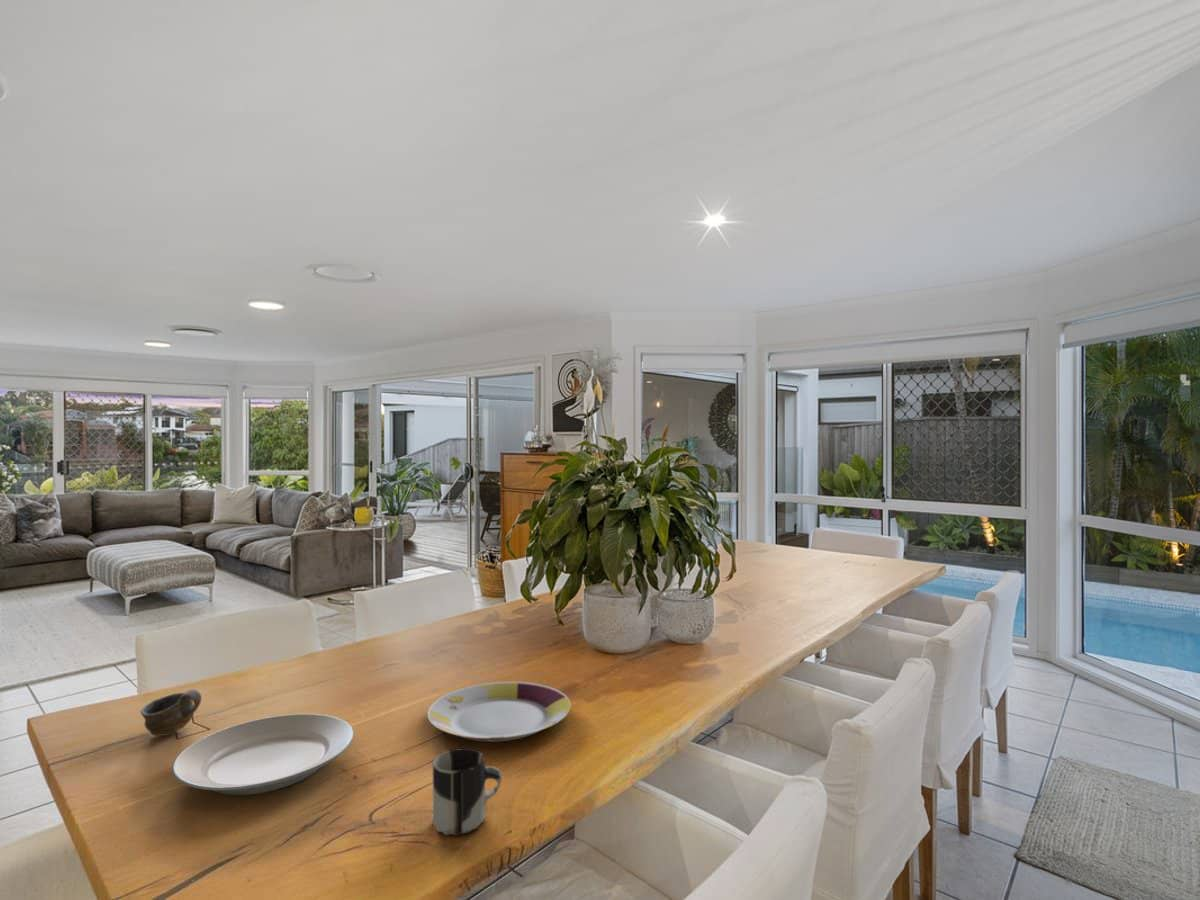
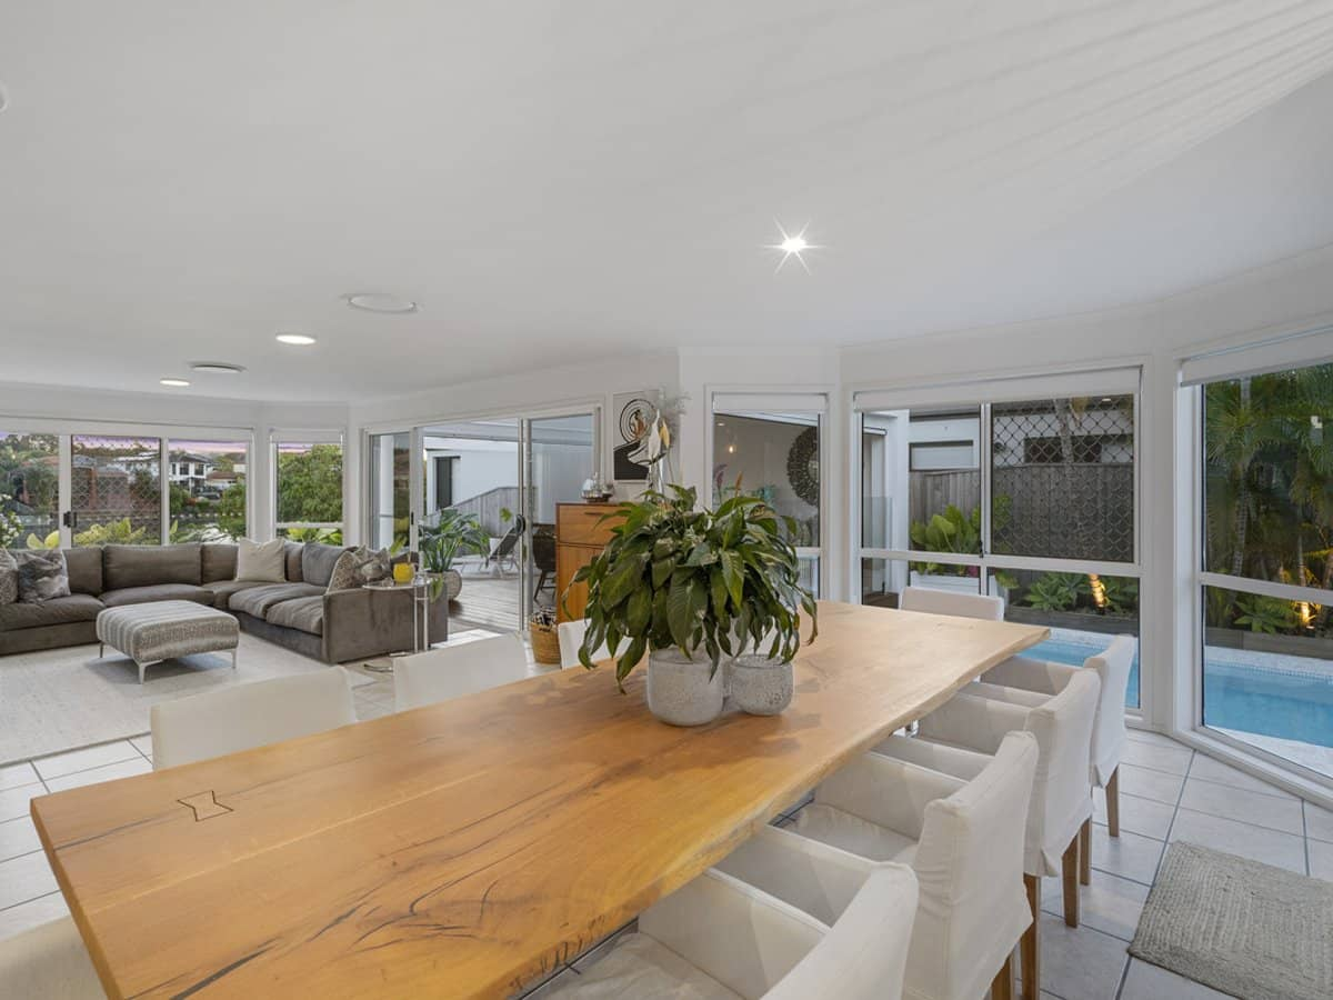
- cup (169, 711)
- plate (268, 756)
- cup (468, 789)
- plate (500, 712)
